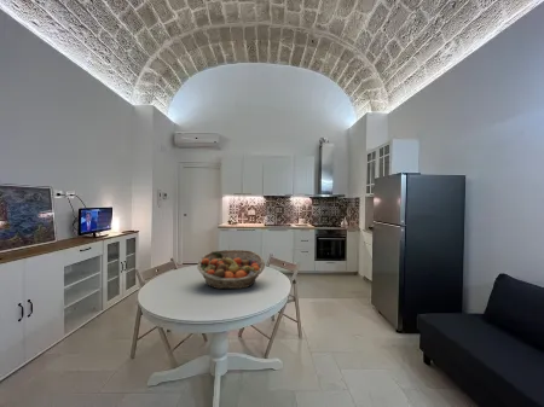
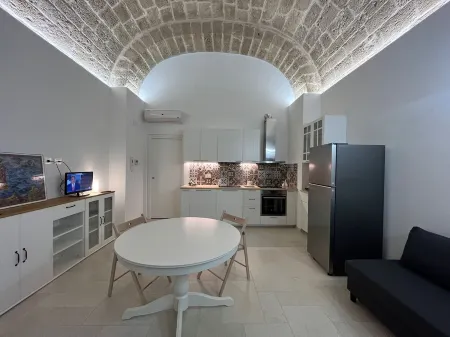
- fruit basket (231, 268)
